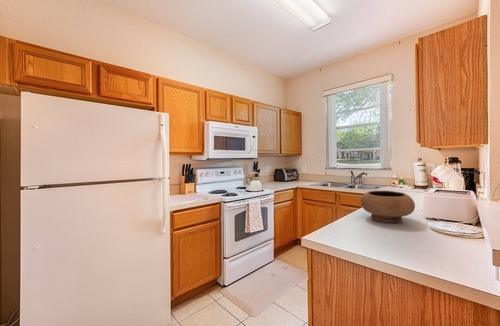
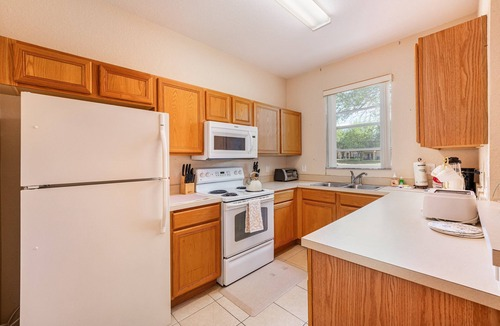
- bowl (386, 205)
